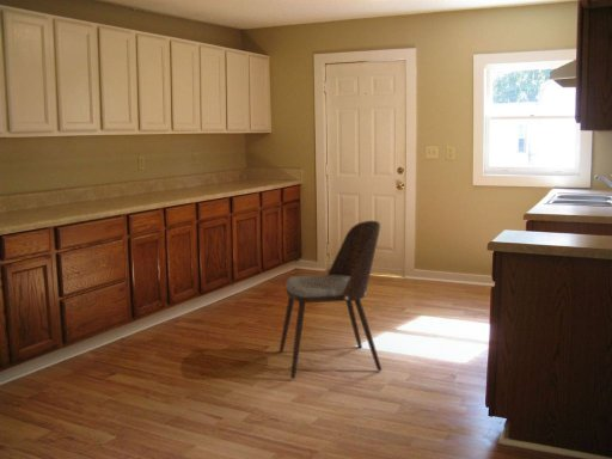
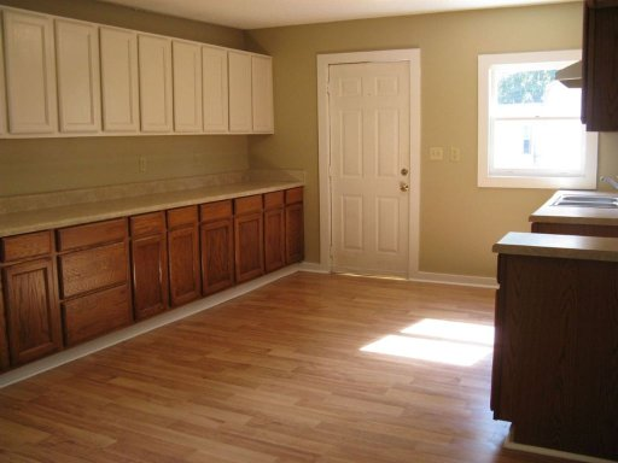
- dining chair (331, 292)
